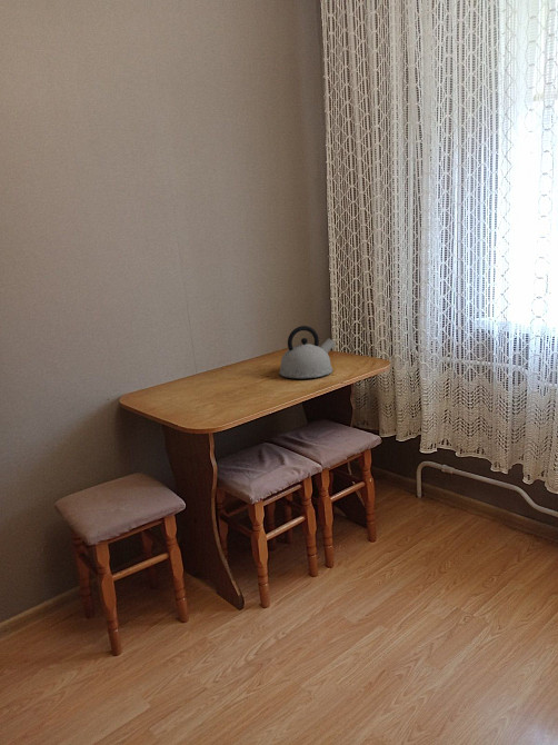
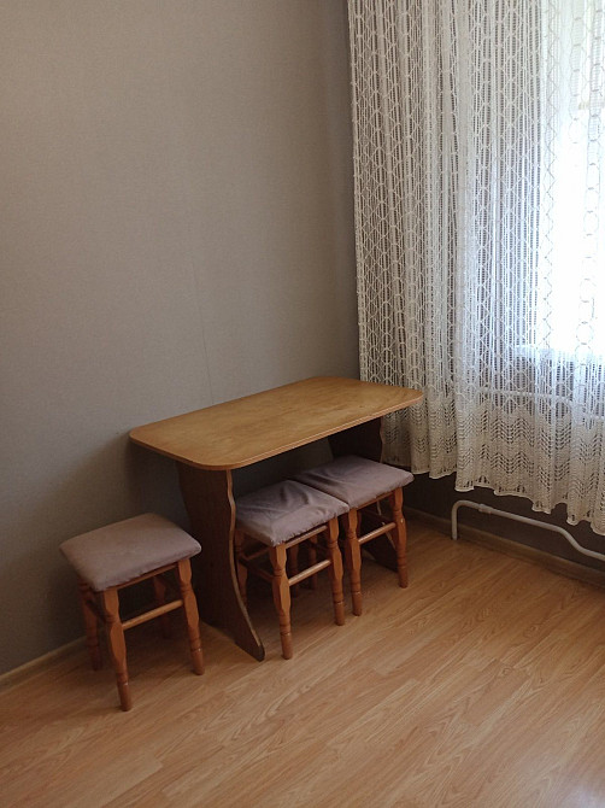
- kettle (307, 348)
